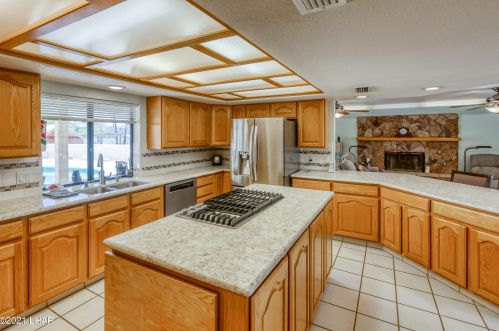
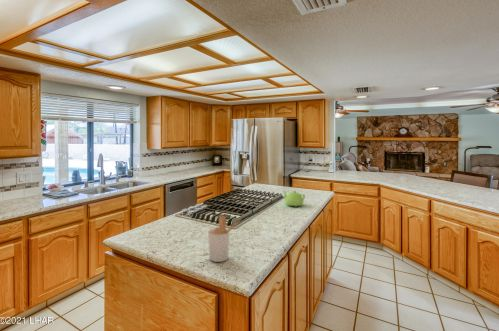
+ utensil holder (224, 238)
+ teapot (293, 197)
